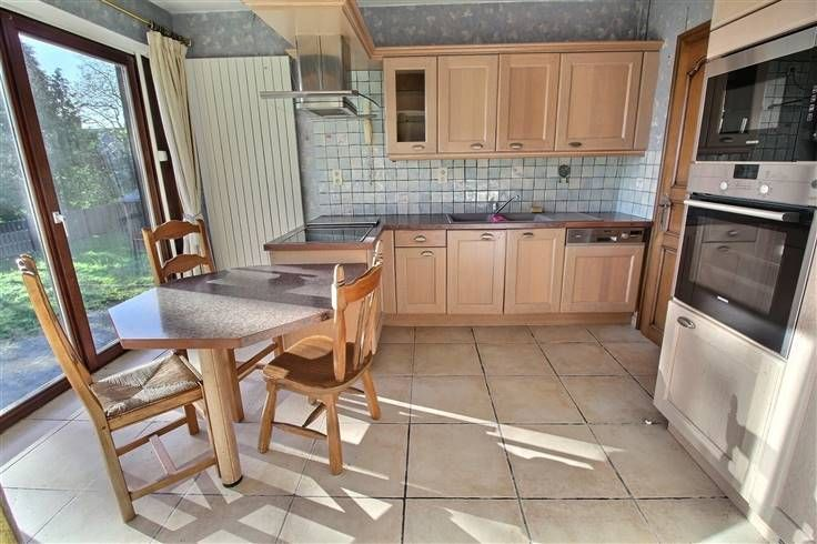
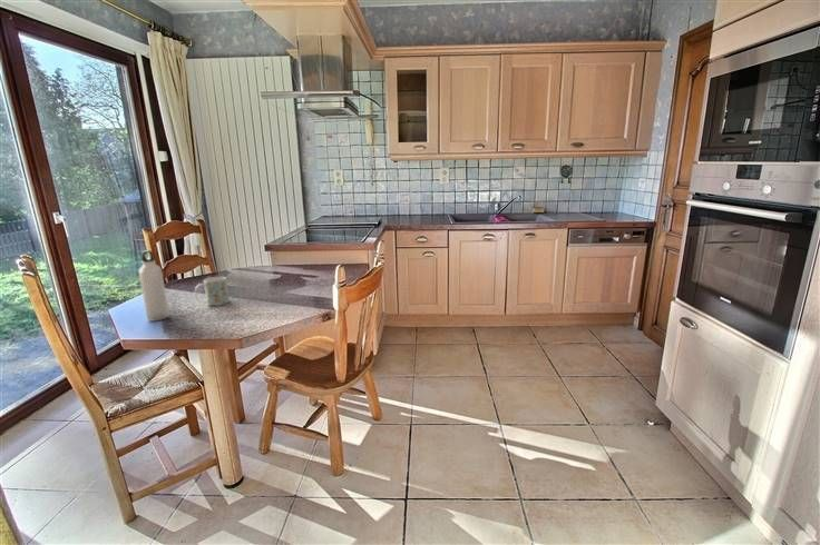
+ mug (211, 291)
+ water bottle (153, 285)
